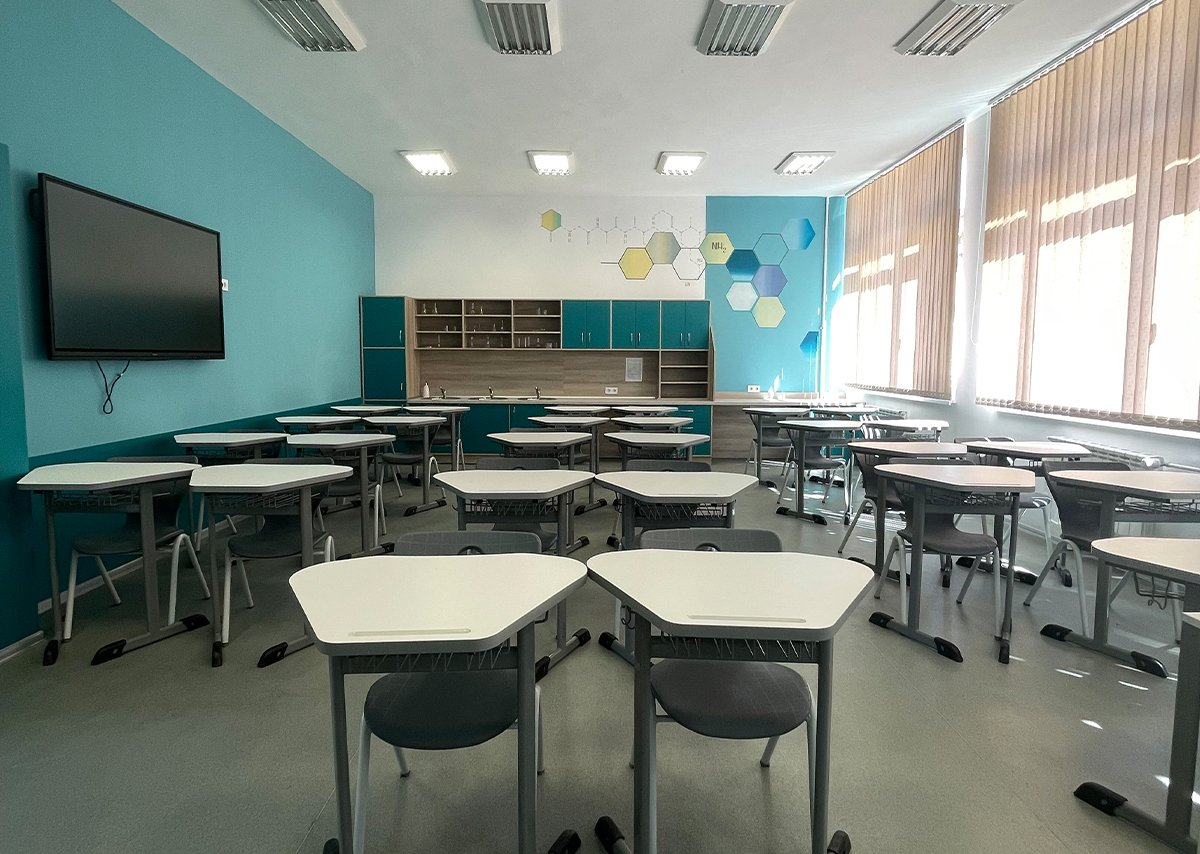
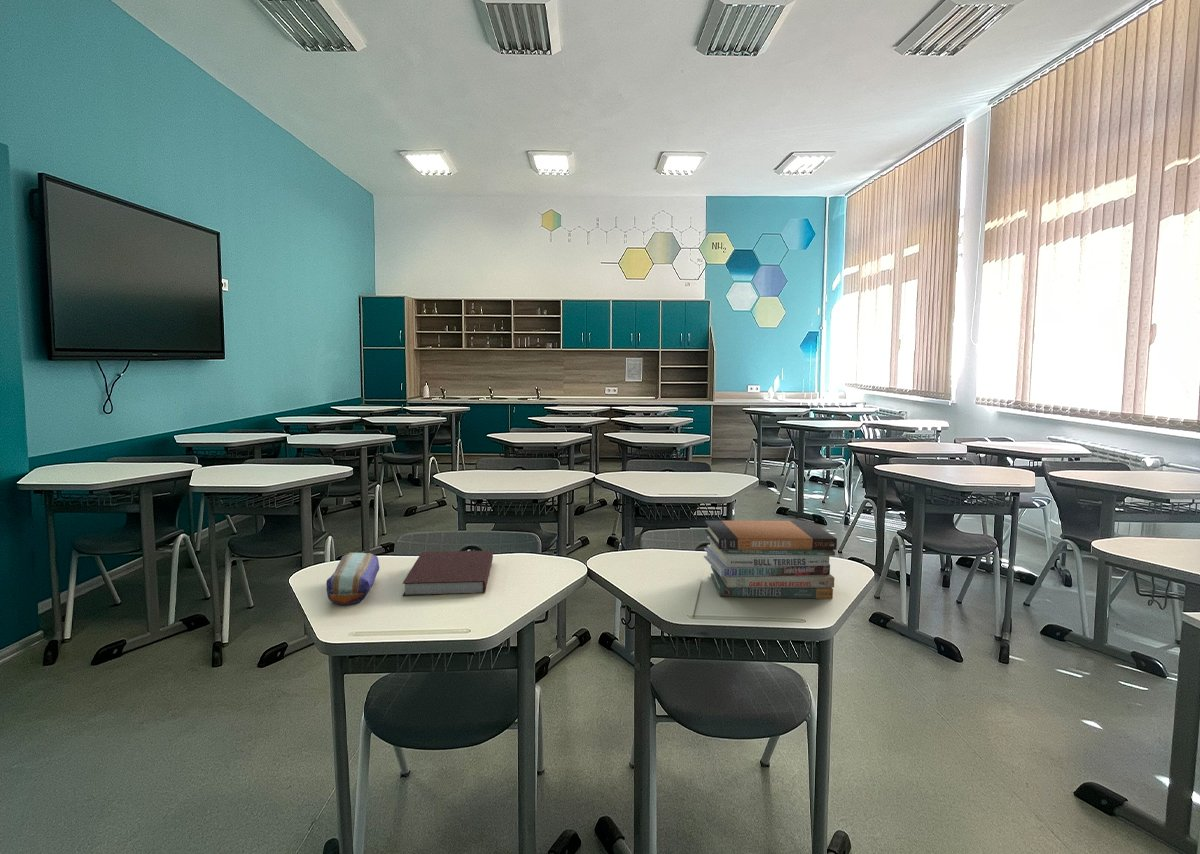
+ notebook (451, 571)
+ pencil case (355, 575)
+ book stack (766, 557)
